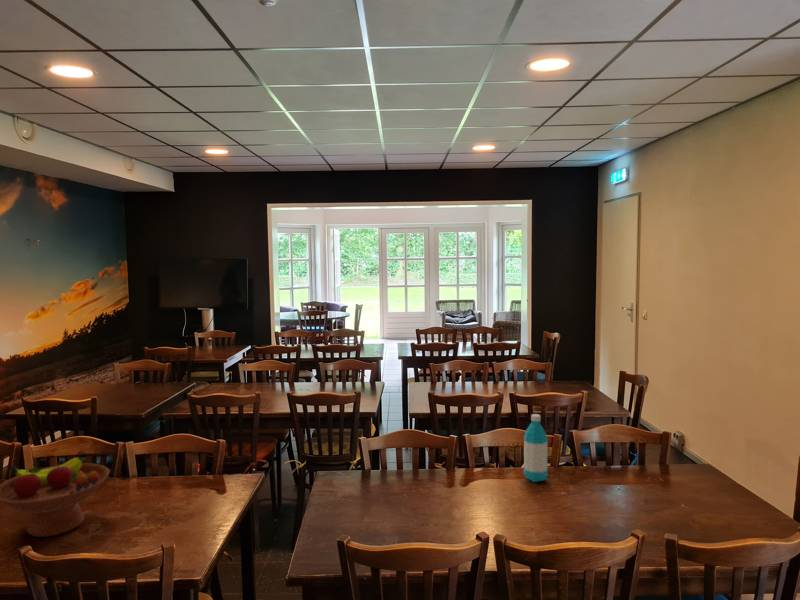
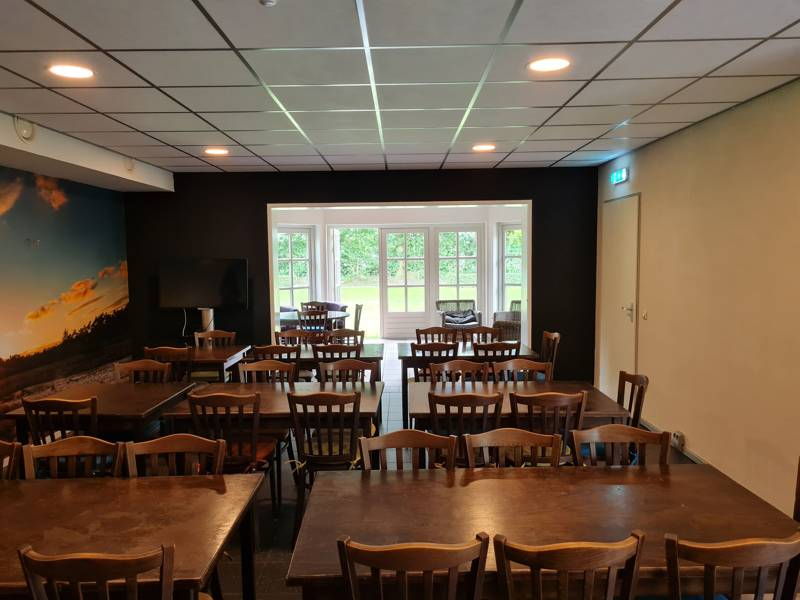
- fruit bowl (54, 494)
- water bottle (535, 447)
